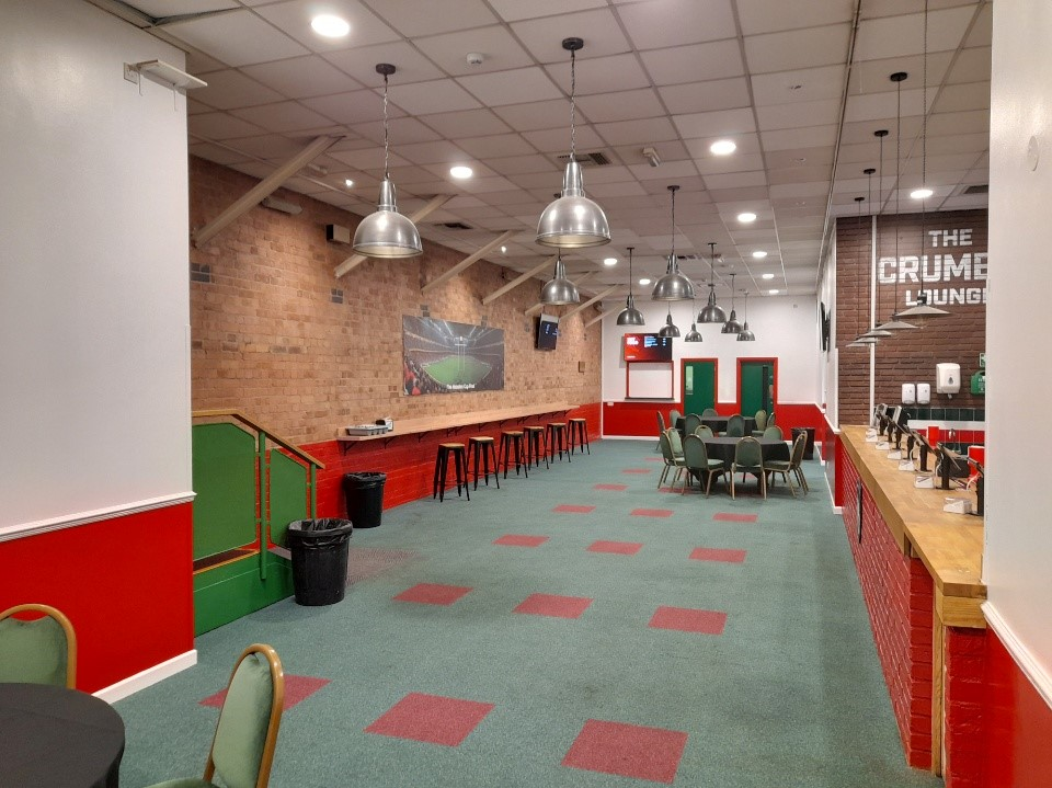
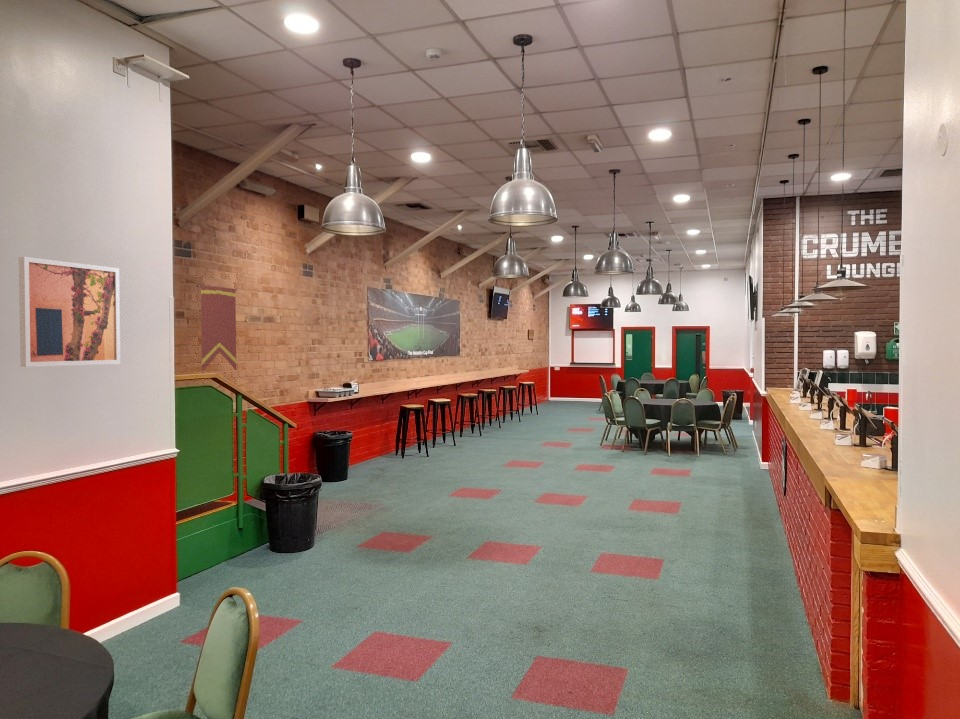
+ pennant (218, 329)
+ wall art (73, 314)
